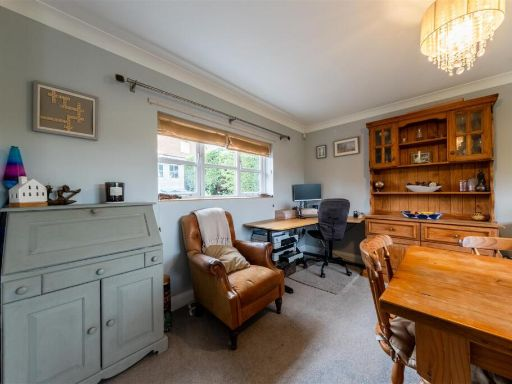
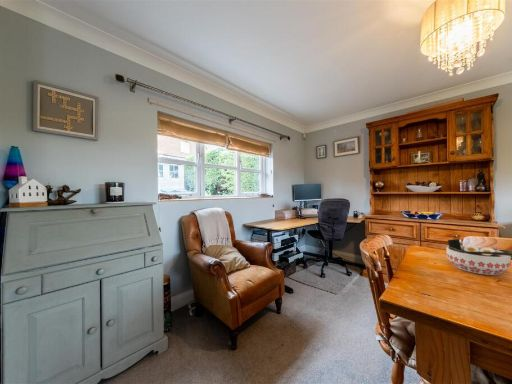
+ bowl (476, 256)
